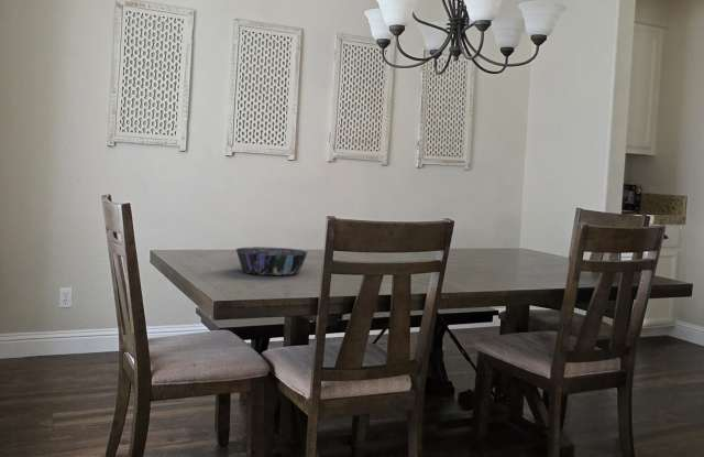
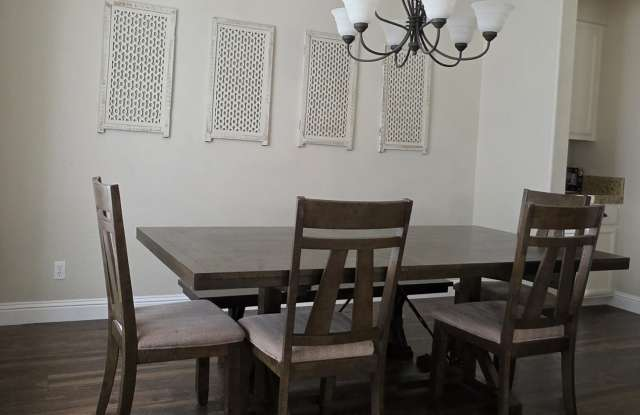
- decorative bowl (272, 261)
